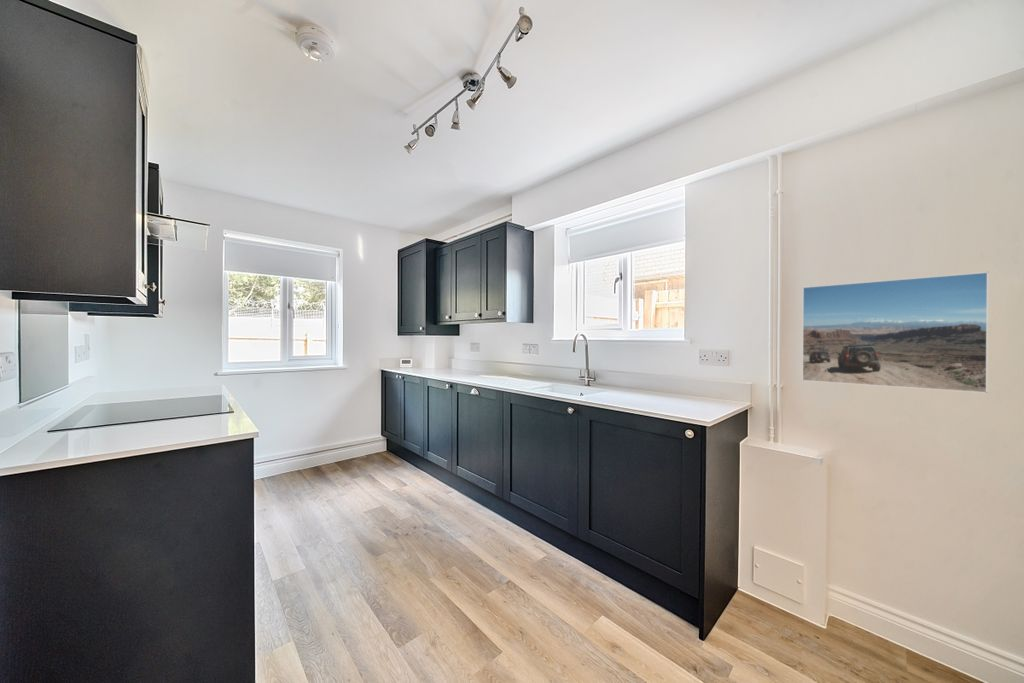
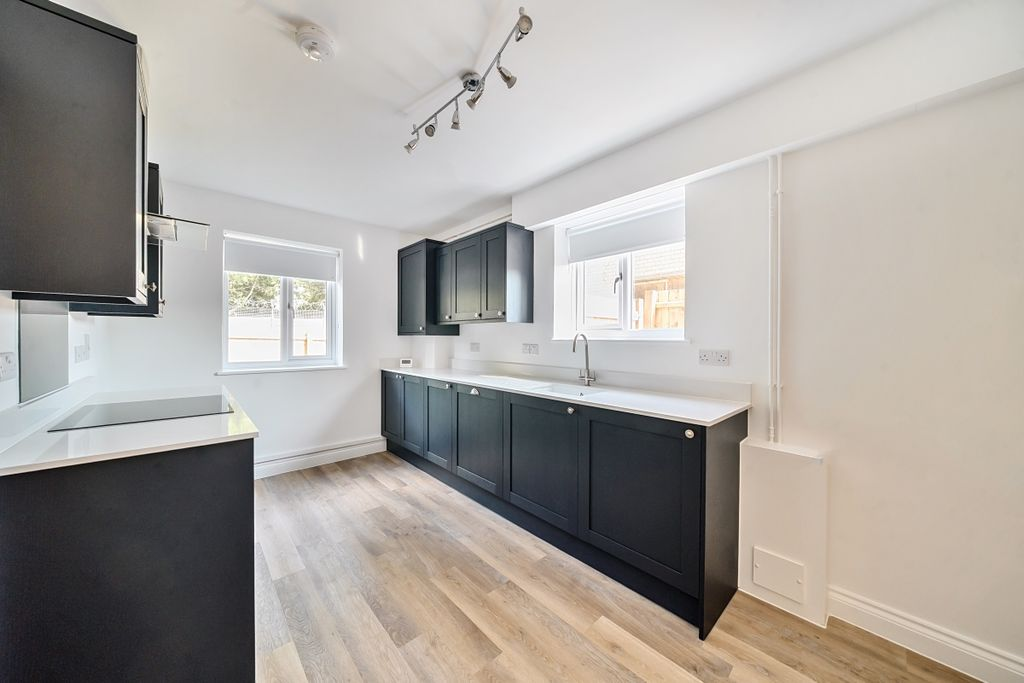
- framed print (883, 333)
